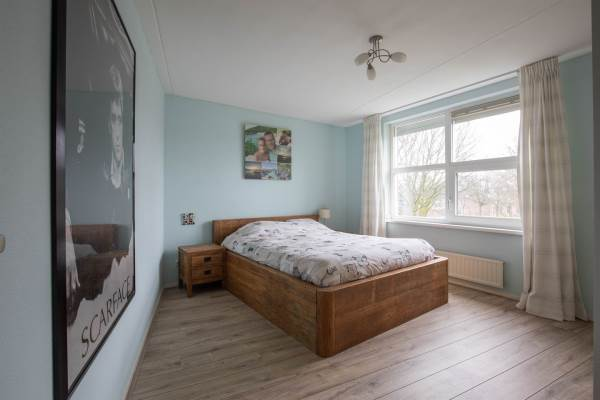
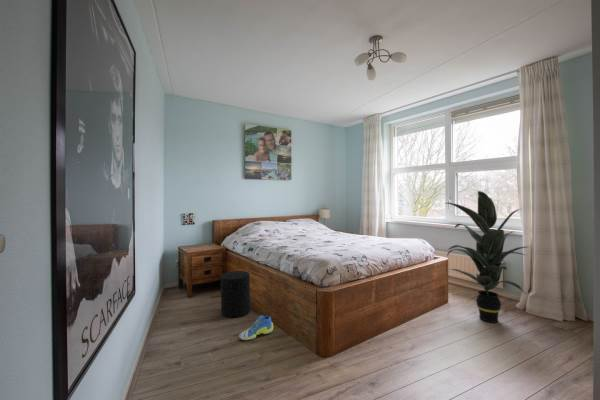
+ cylinder (235, 293)
+ indoor plant (482, 255)
+ sneaker (256, 325)
